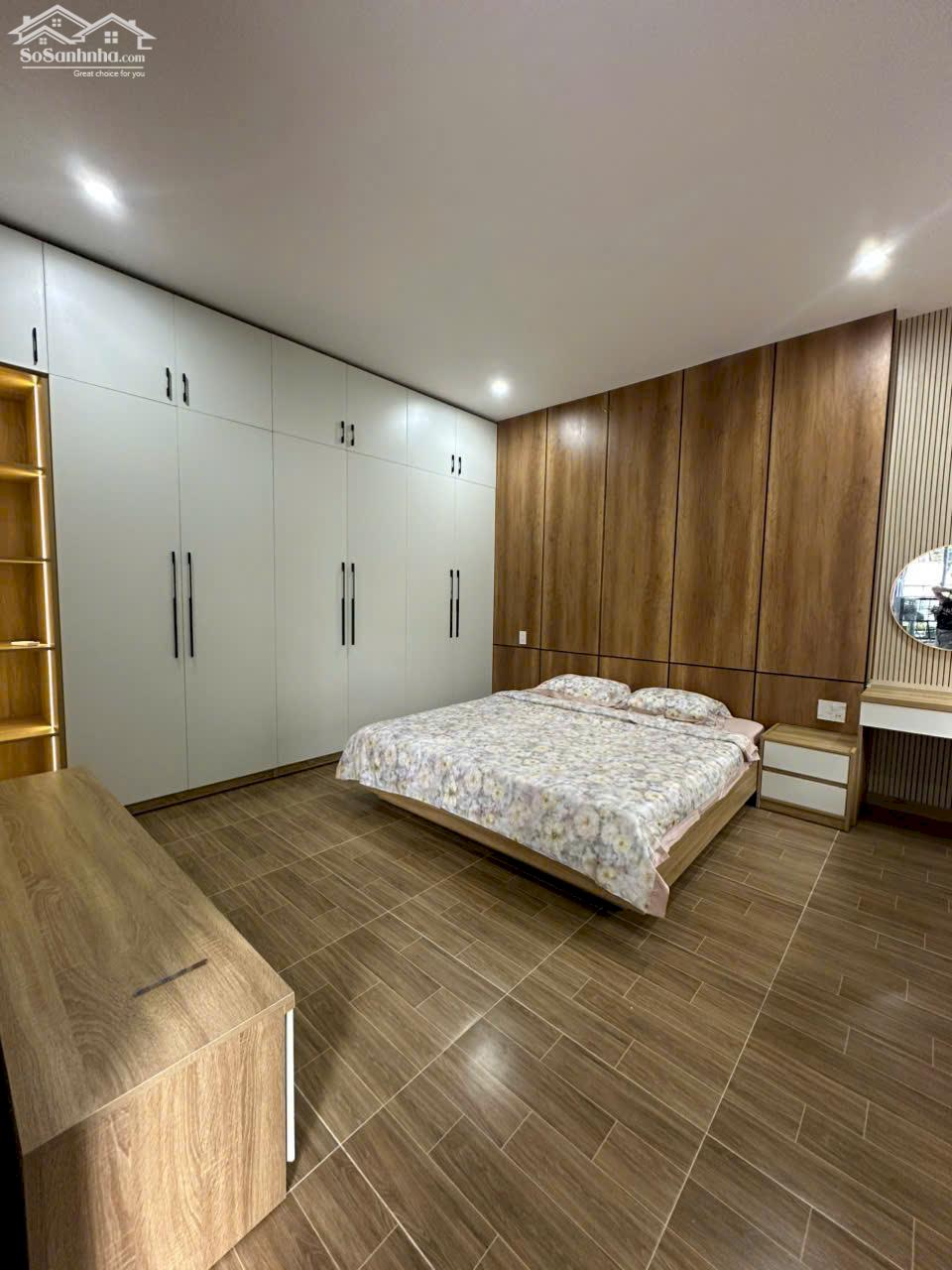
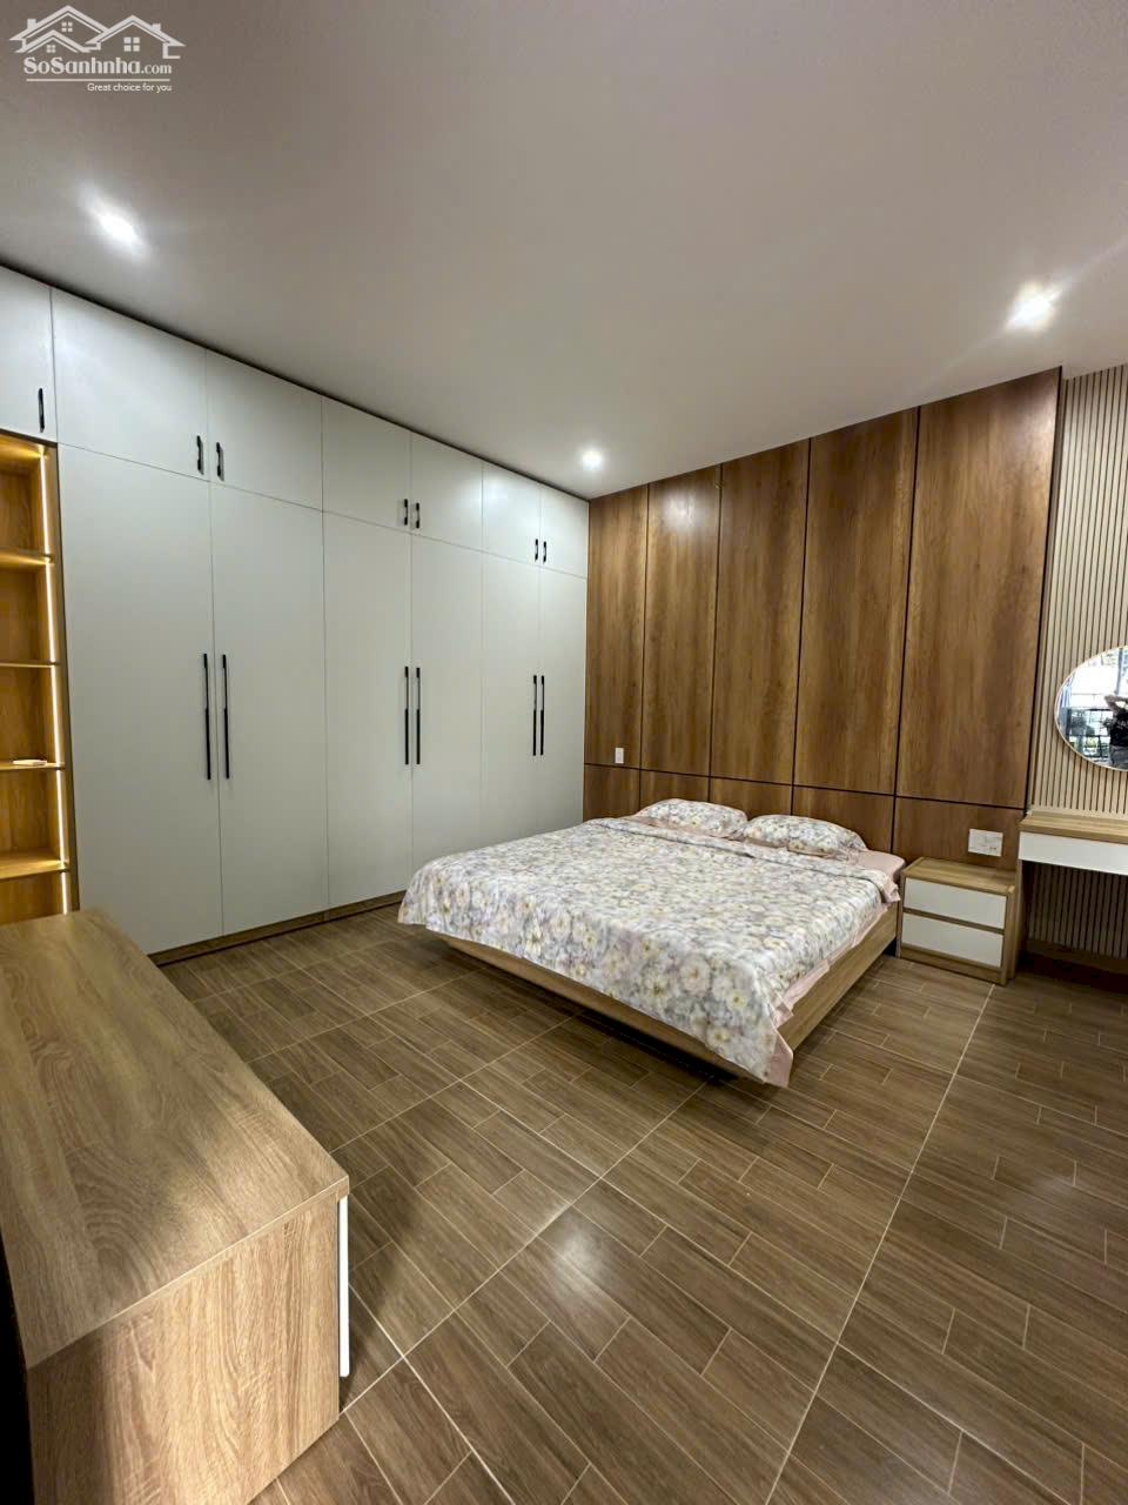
- pen (172, 975)
